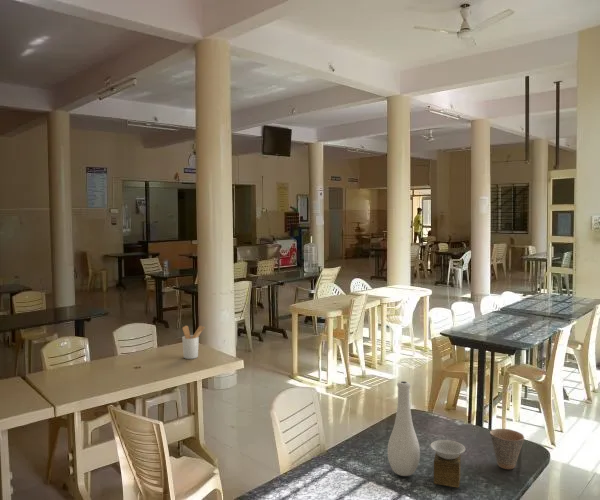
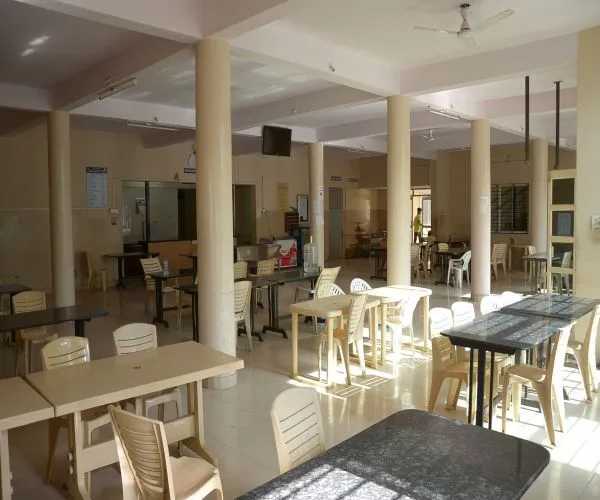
- cup (506, 449)
- utensil holder (194, 341)
- vase (416, 436)
